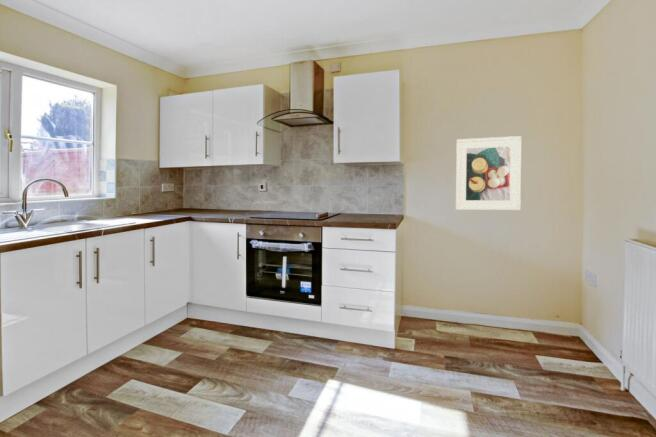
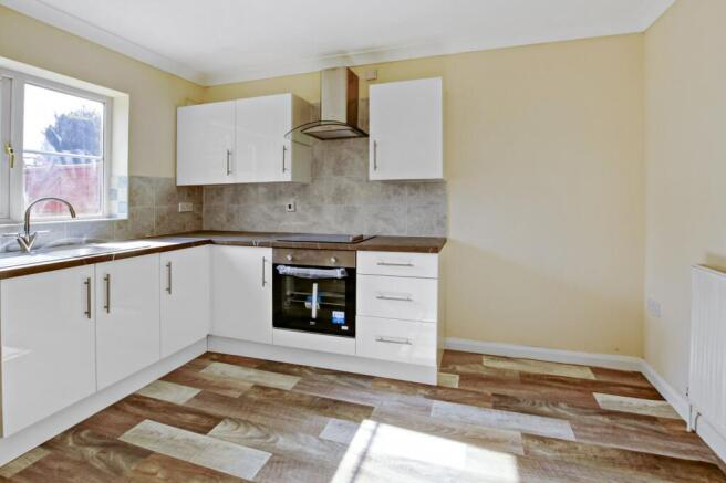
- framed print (487, 174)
